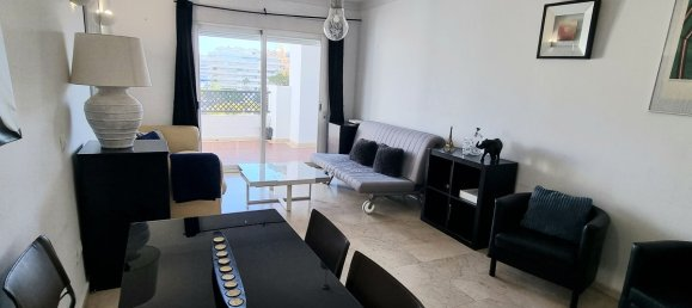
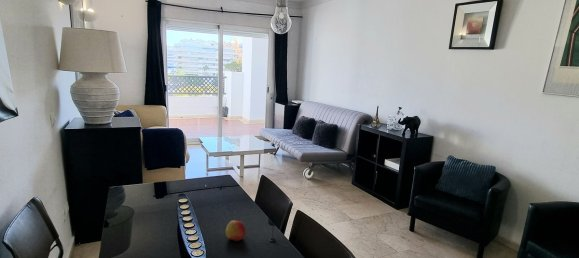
+ apple (235, 229)
